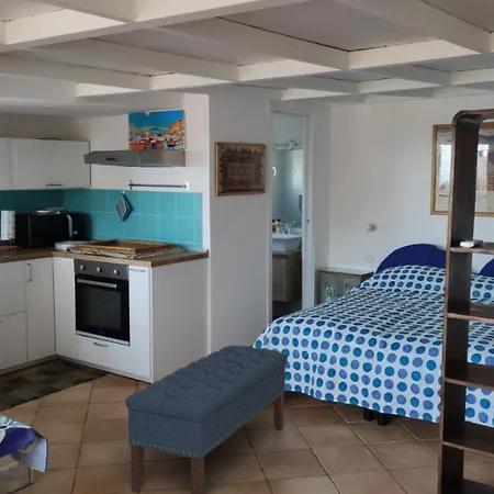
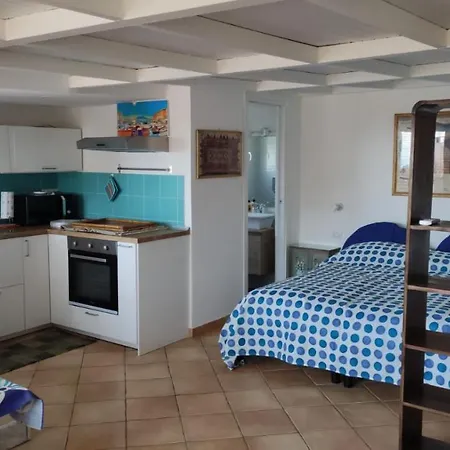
- bench (215, 412)
